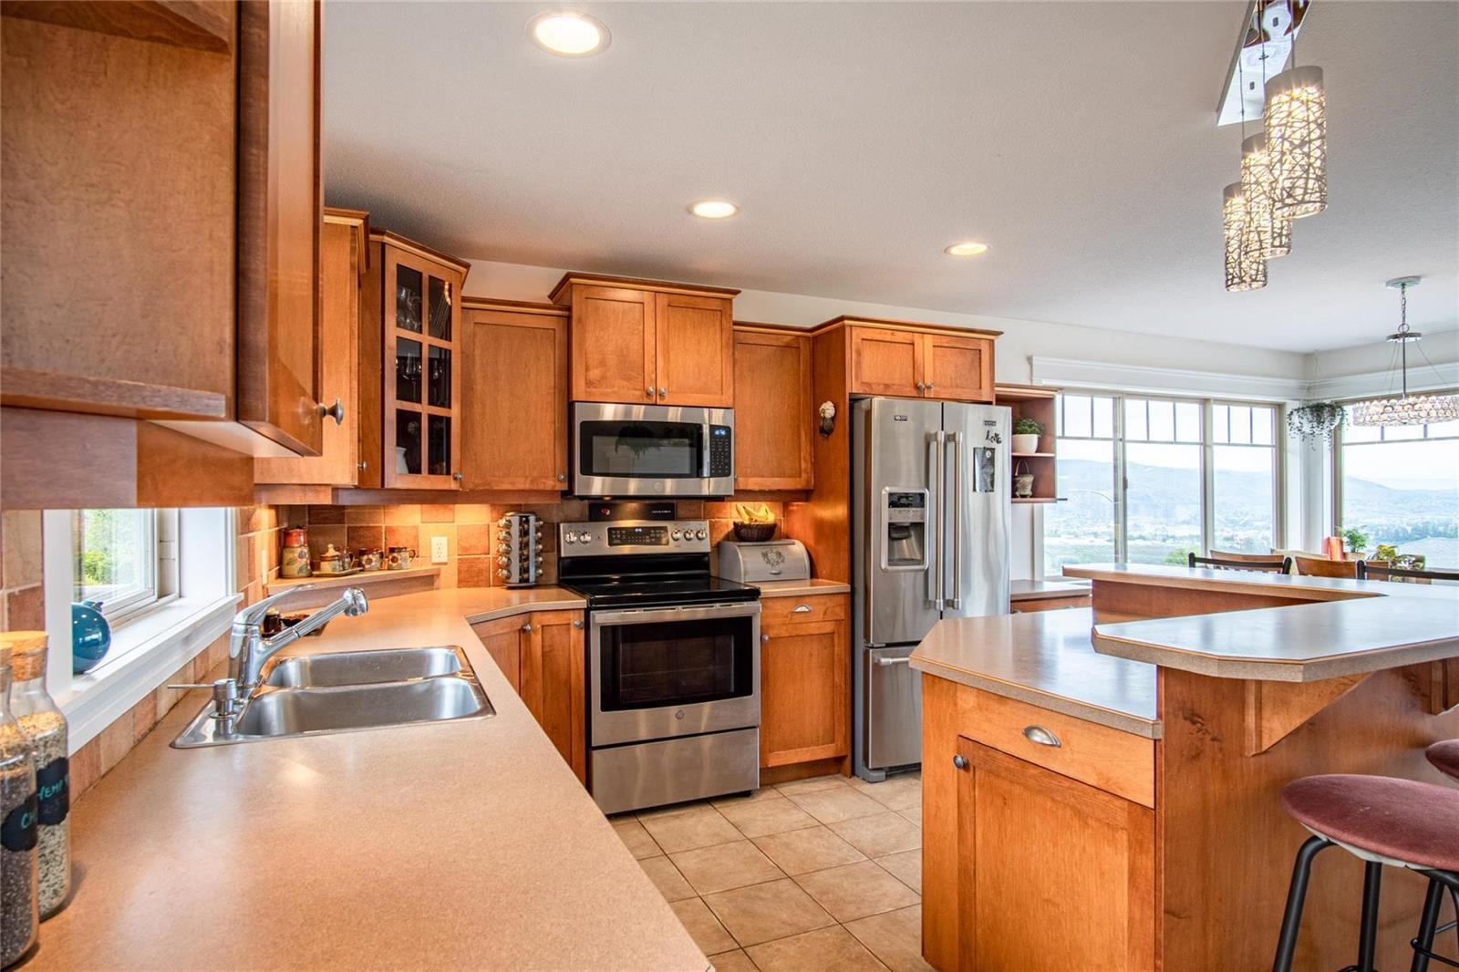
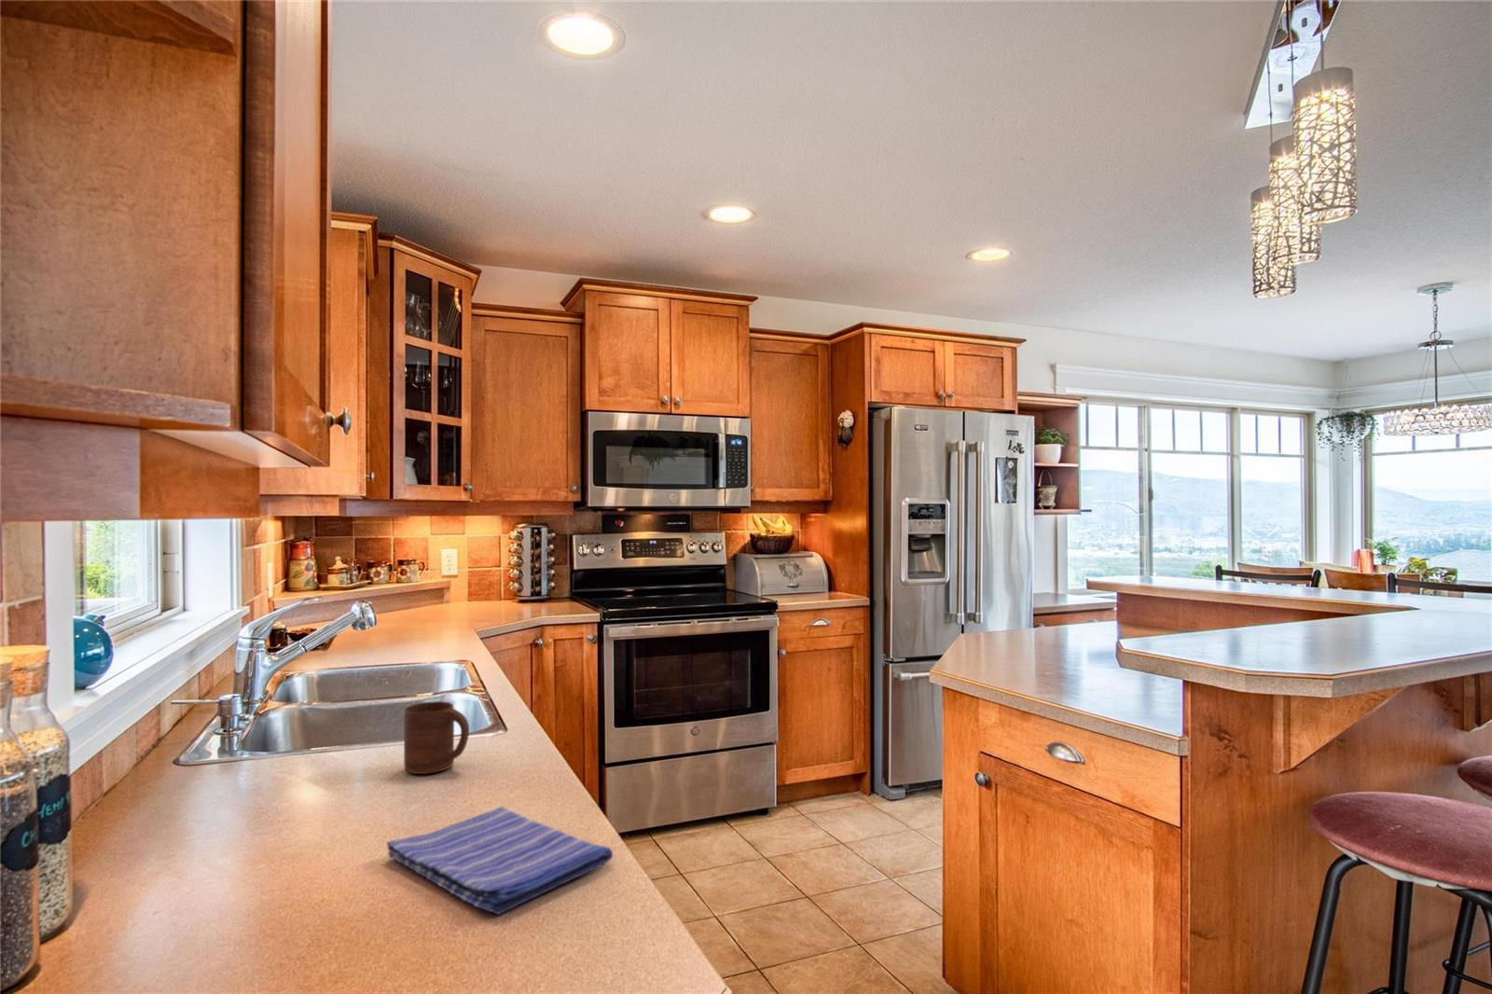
+ cup (436, 737)
+ dish towel (499, 850)
